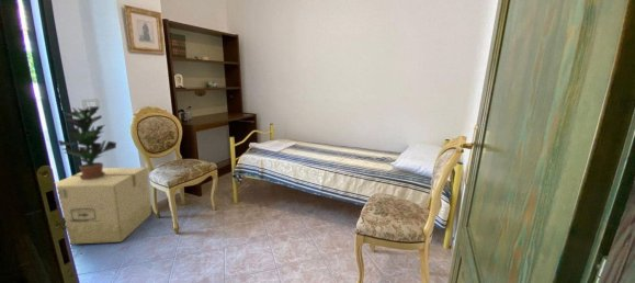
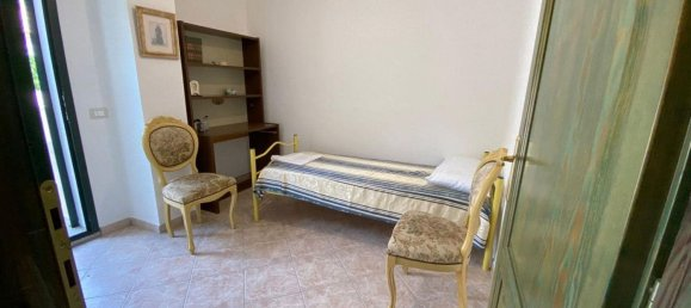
- cardboard box (105, 202)
- potted plant (86, 143)
